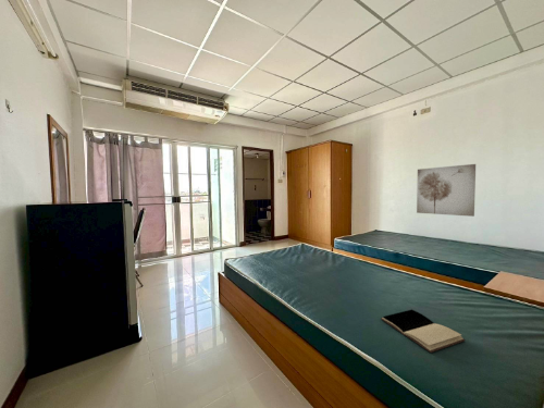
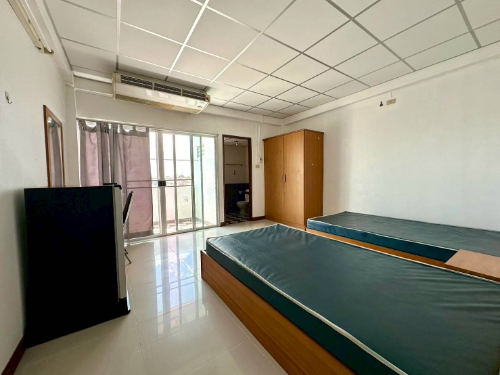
- wall art (443, 190)
- book (419, 326)
